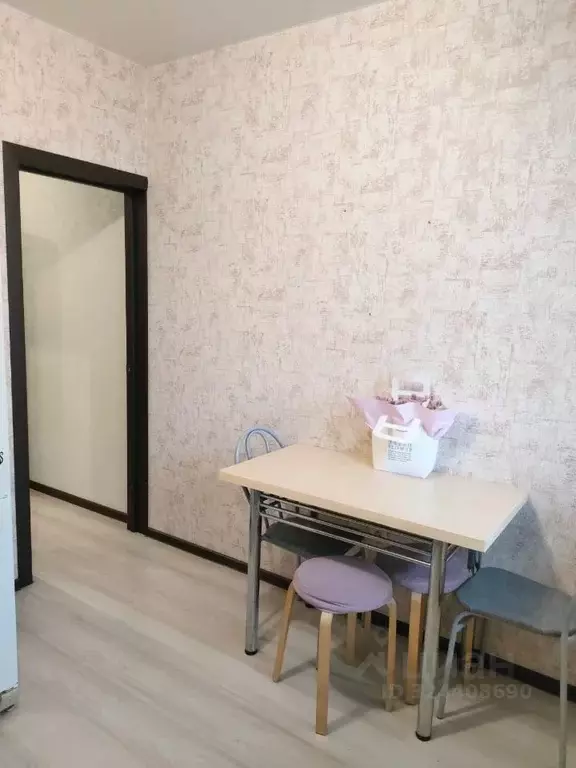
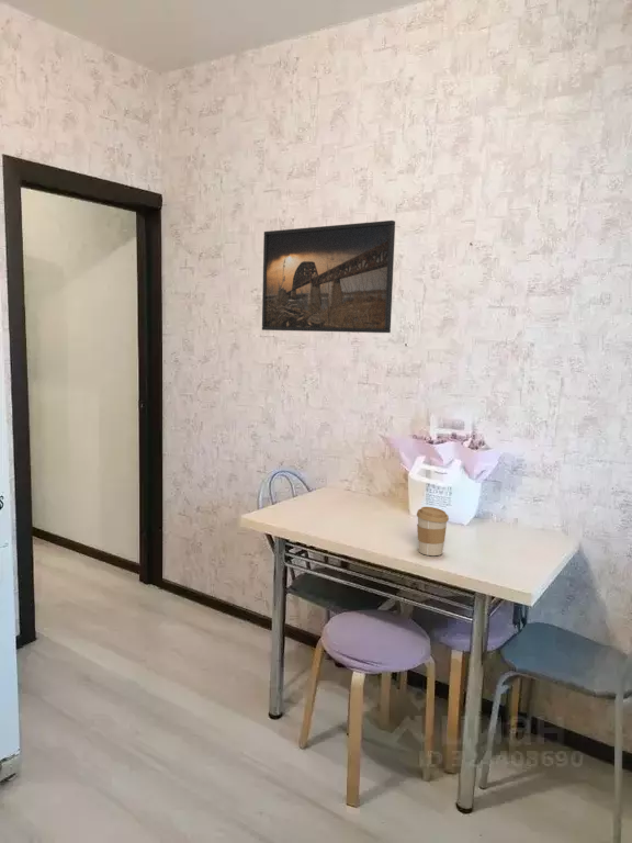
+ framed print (324, 279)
+ coffee cup (431, 530)
